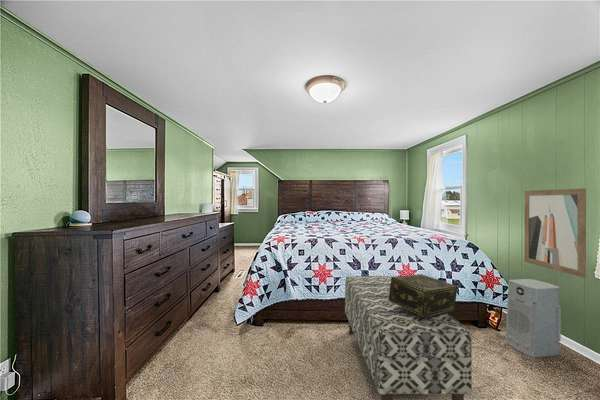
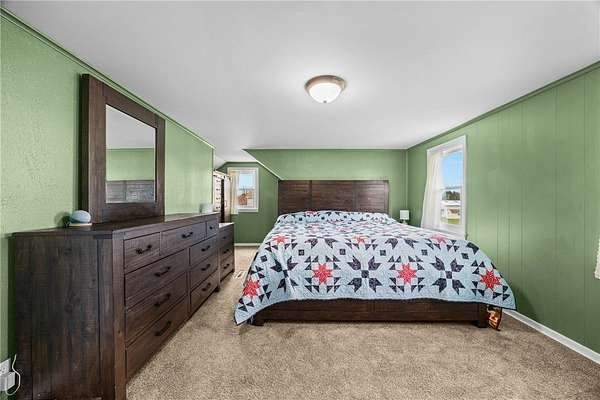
- wall art (551, 229)
- air purifier (532, 315)
- bench (391, 330)
- decorative box (421, 296)
